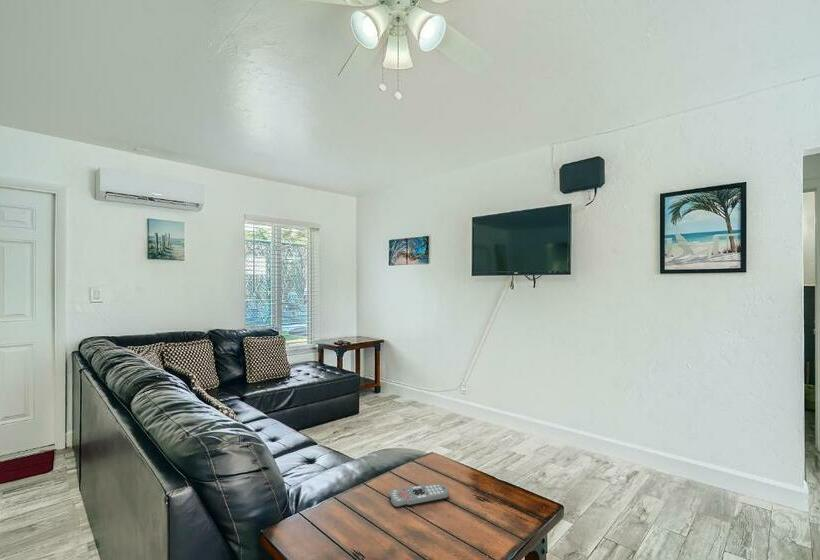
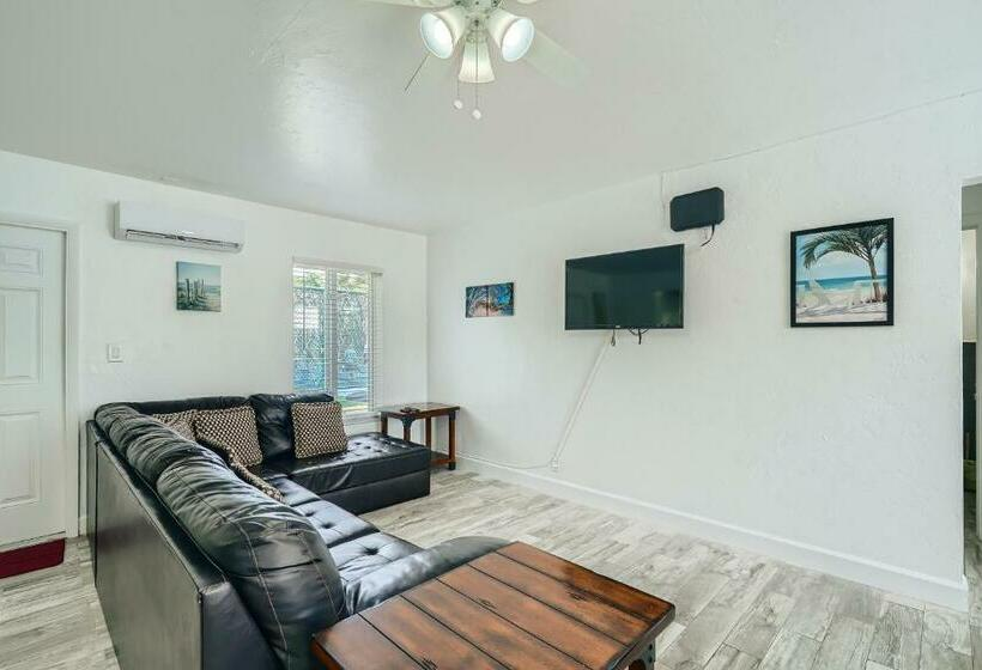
- remote control (419, 494)
